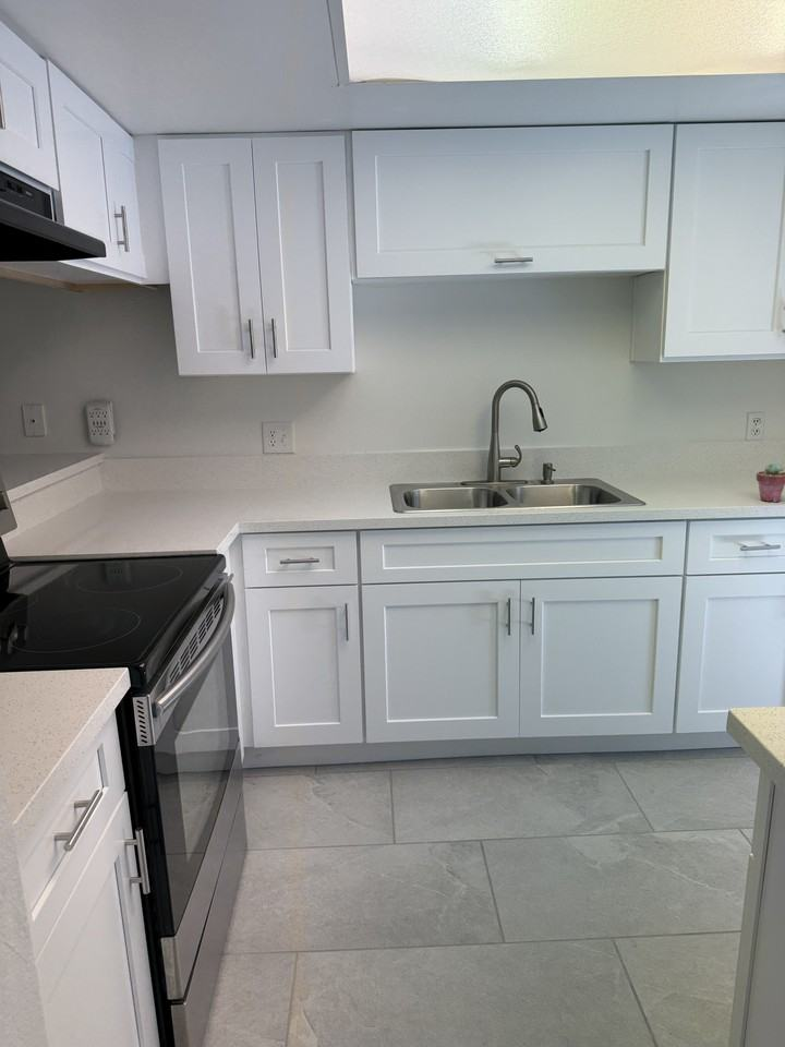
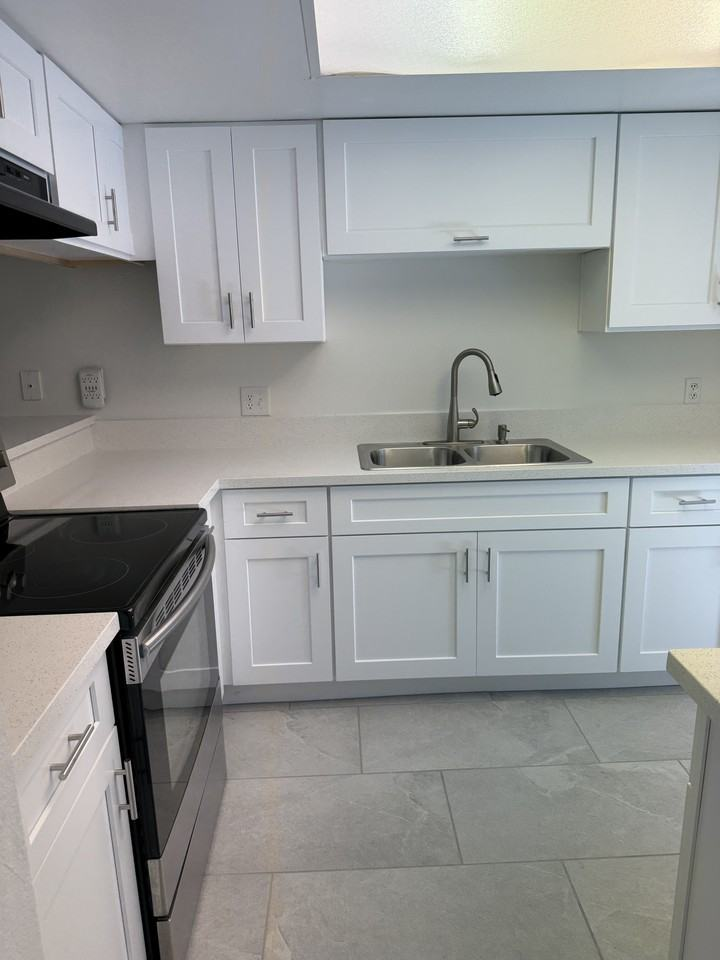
- potted succulent (771, 481)
